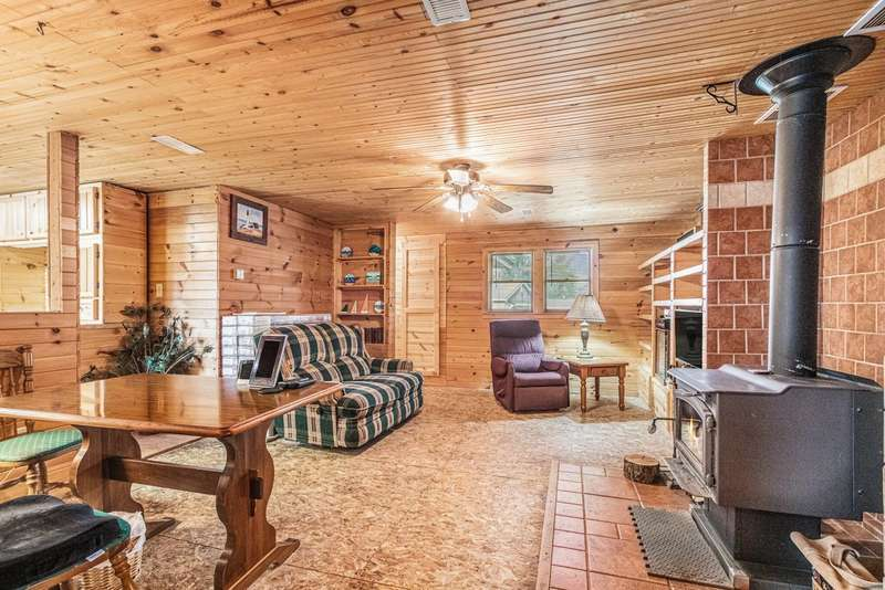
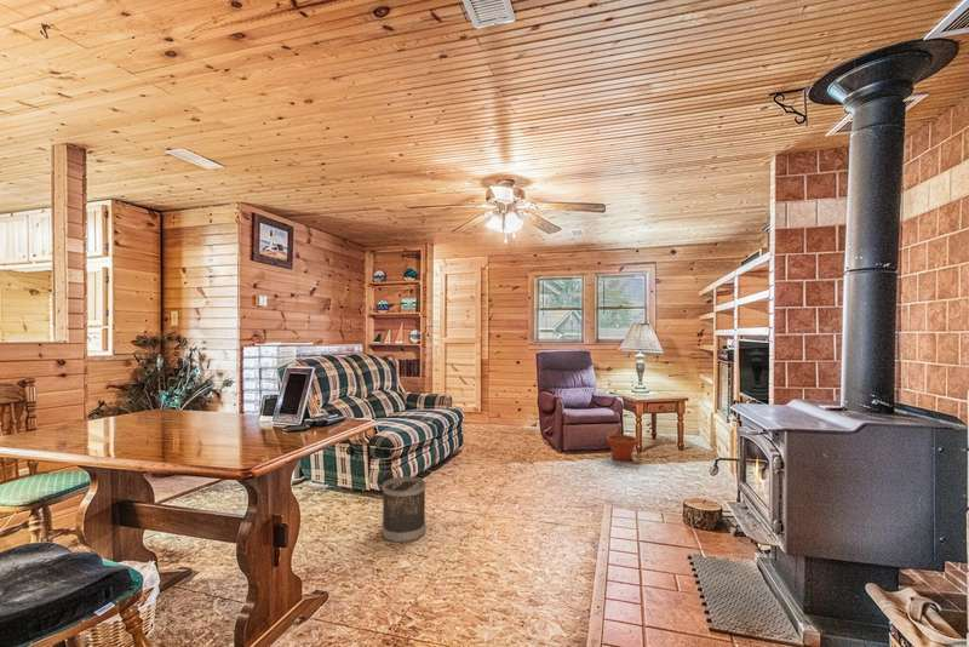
+ plant pot (621, 448)
+ wastebasket (403, 508)
